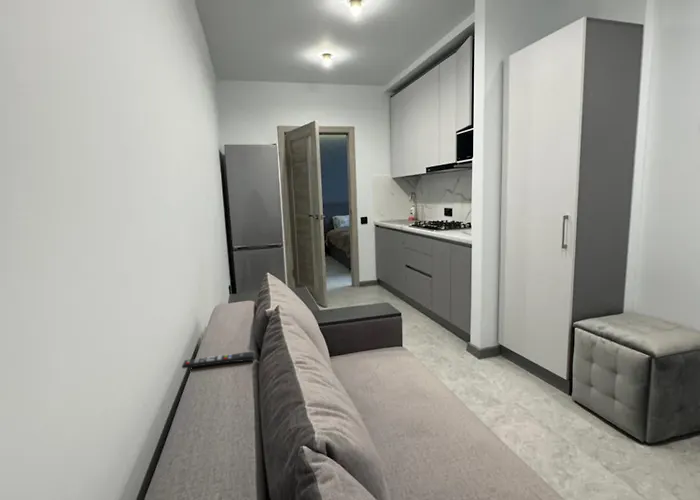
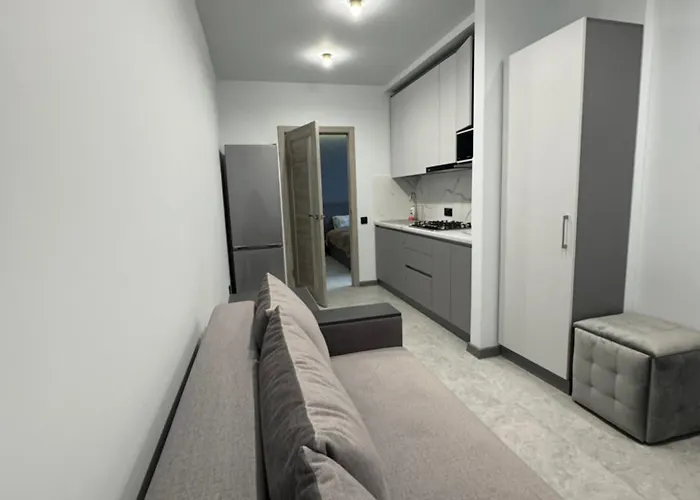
- remote control (219, 360)
